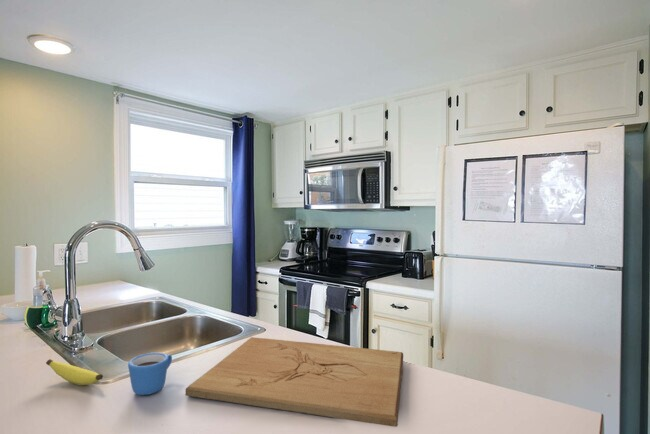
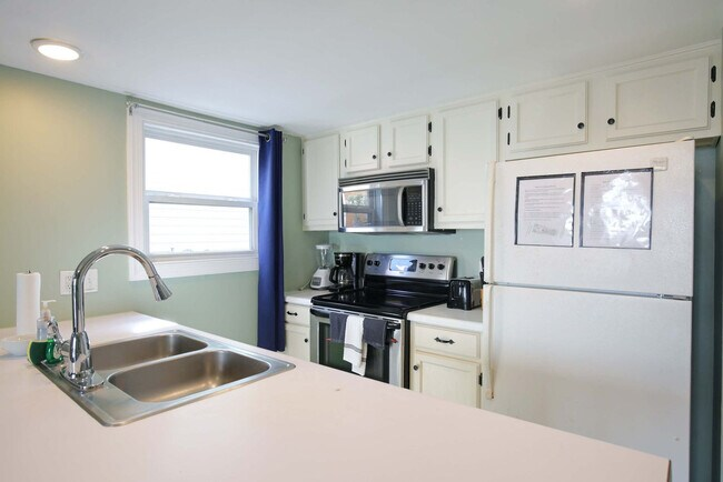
- cutting board (306, 370)
- mug (153, 372)
- banana (78, 372)
